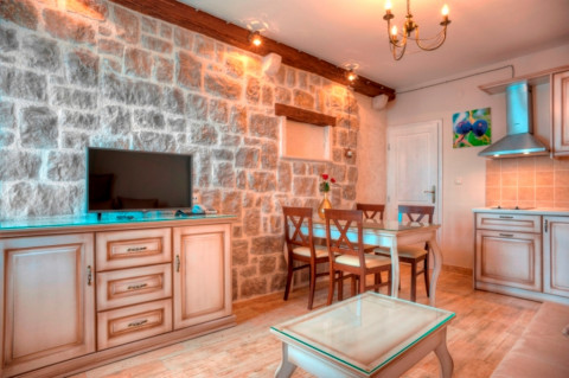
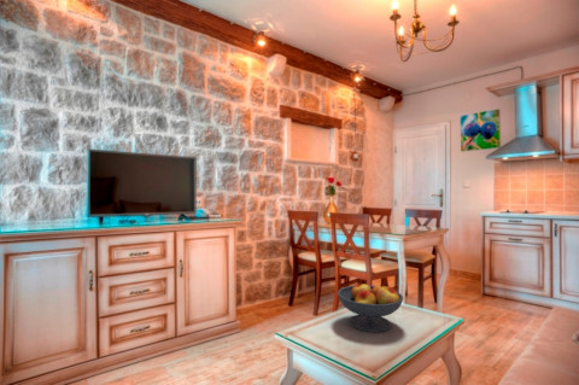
+ fruit bowl (369, 303)
